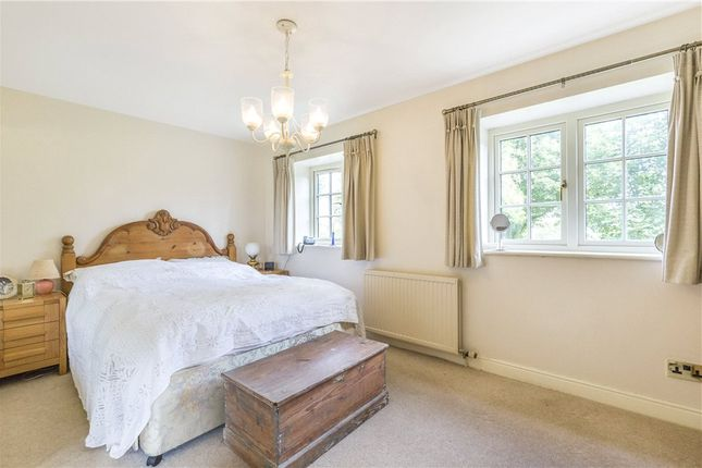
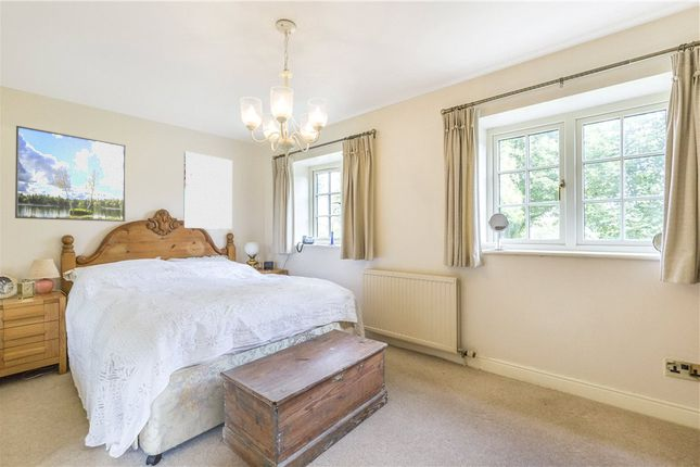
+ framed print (76, 178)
+ wall art (209, 192)
